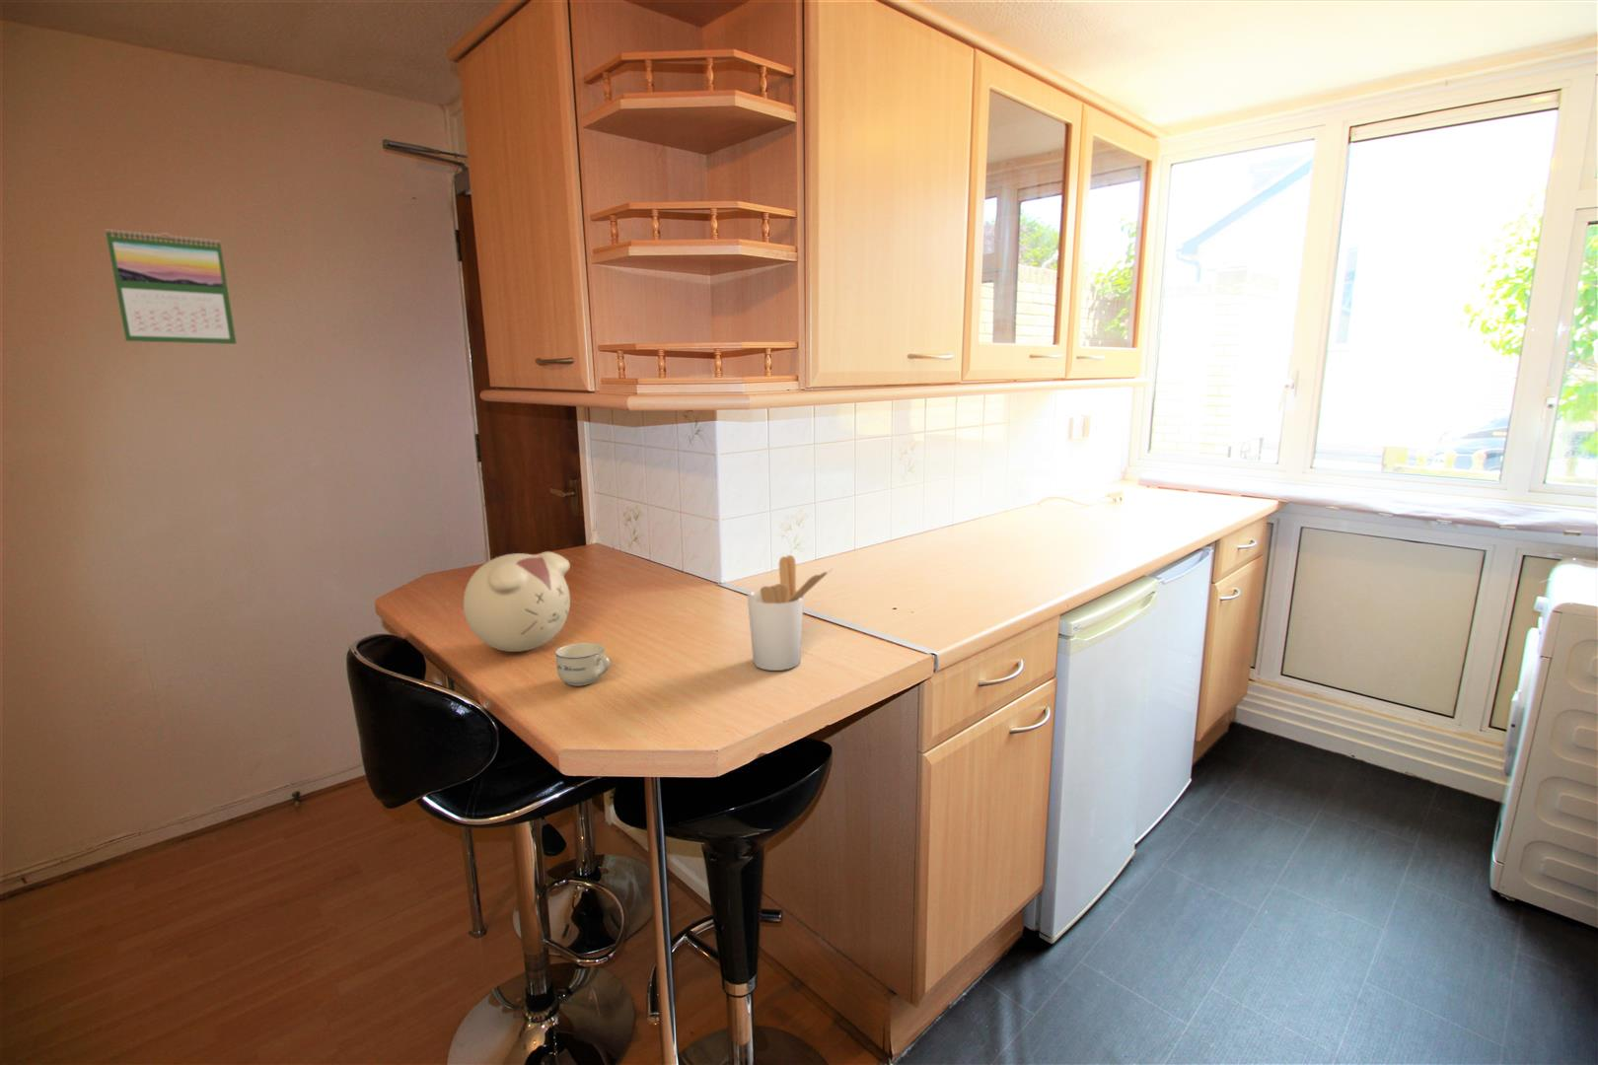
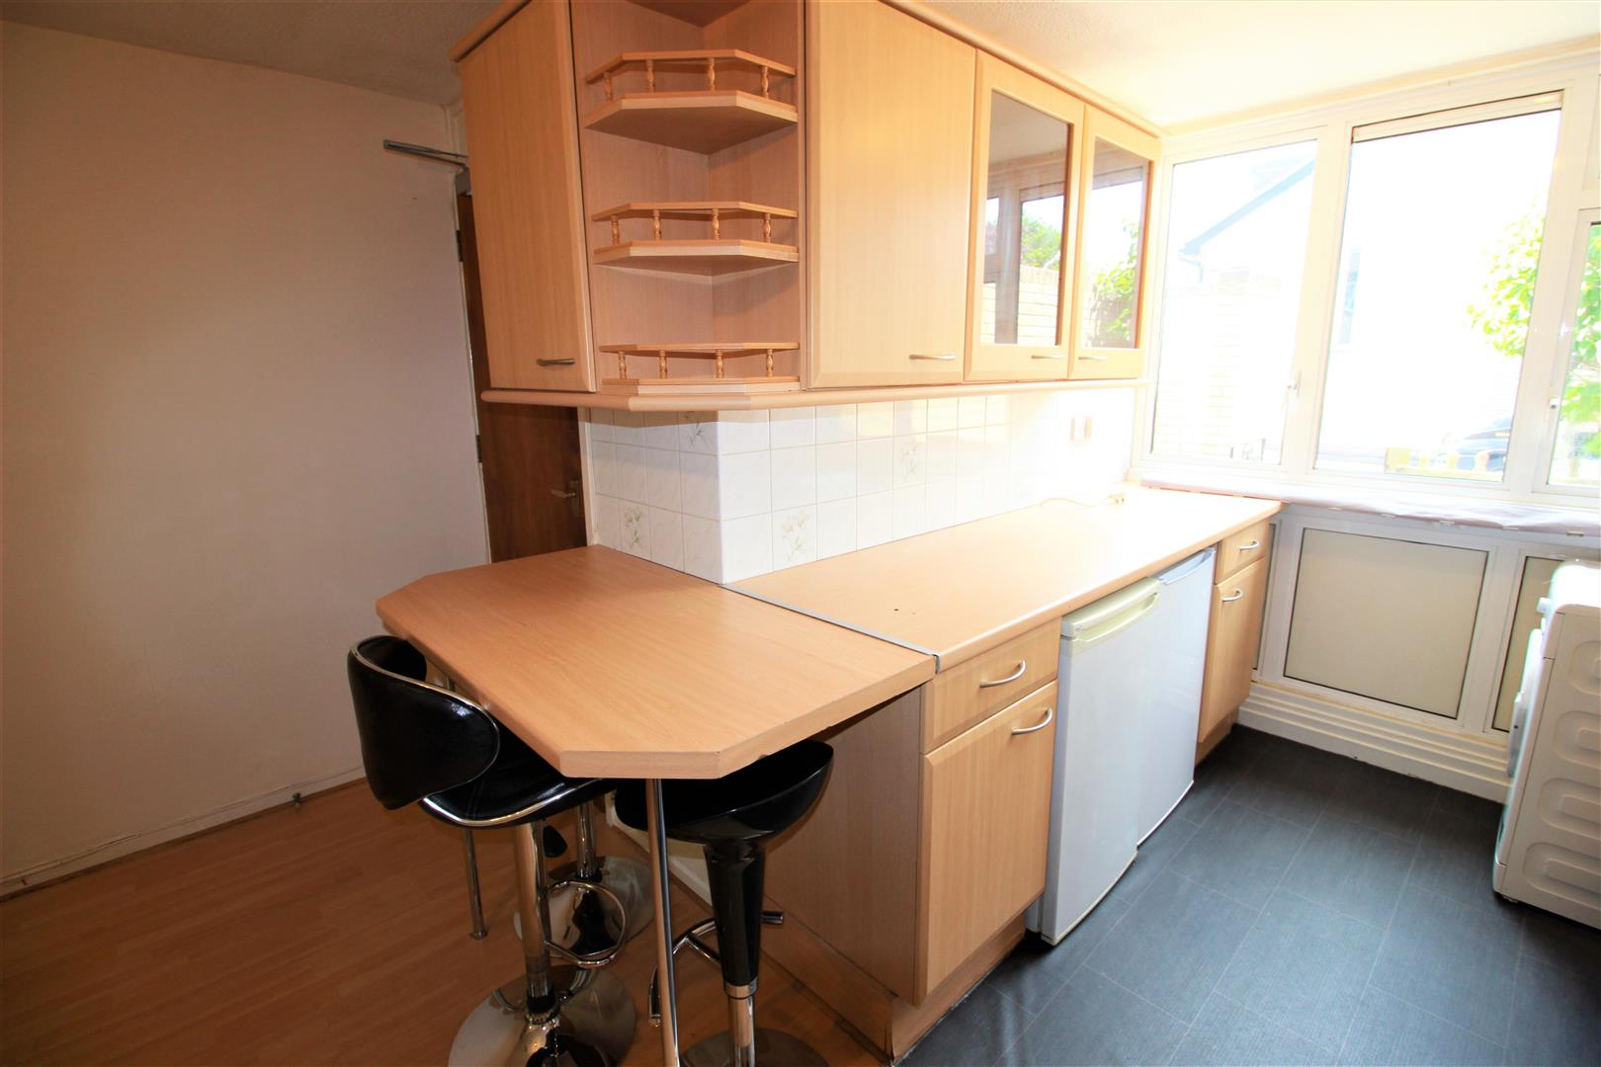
- calendar (174, 288)
- cup (585, 666)
- utensil holder (789, 613)
- teapot (518, 601)
